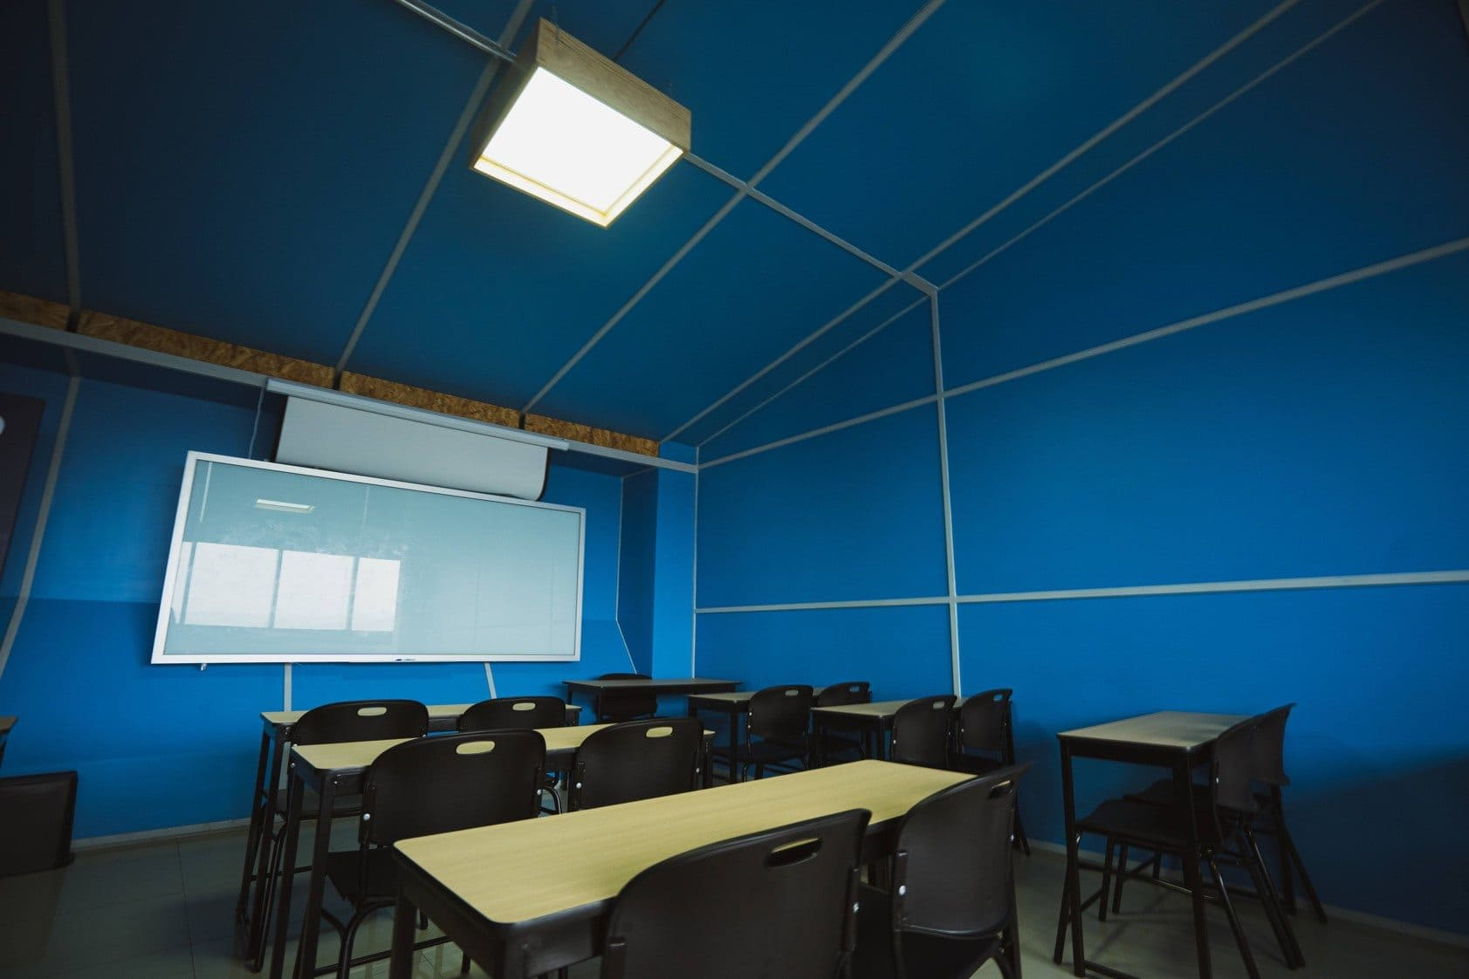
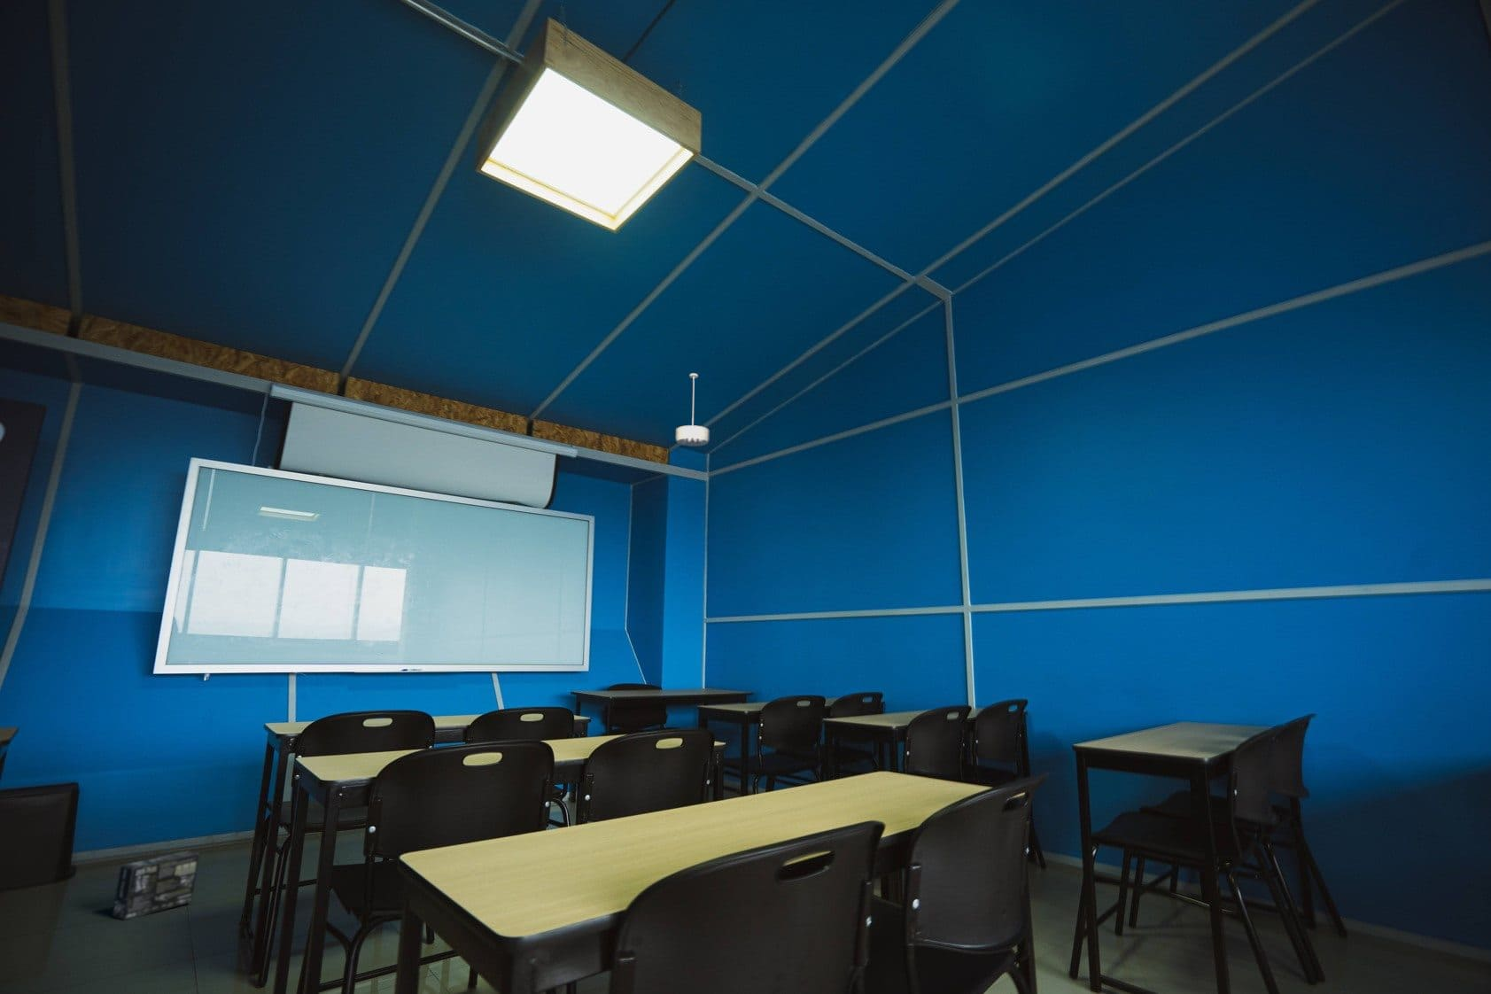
+ box (156, 883)
+ ceiling light fixture (692, 408)
